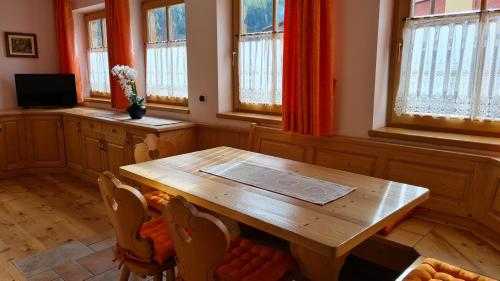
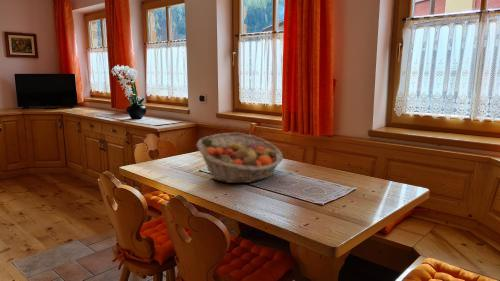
+ fruit basket (240, 156)
